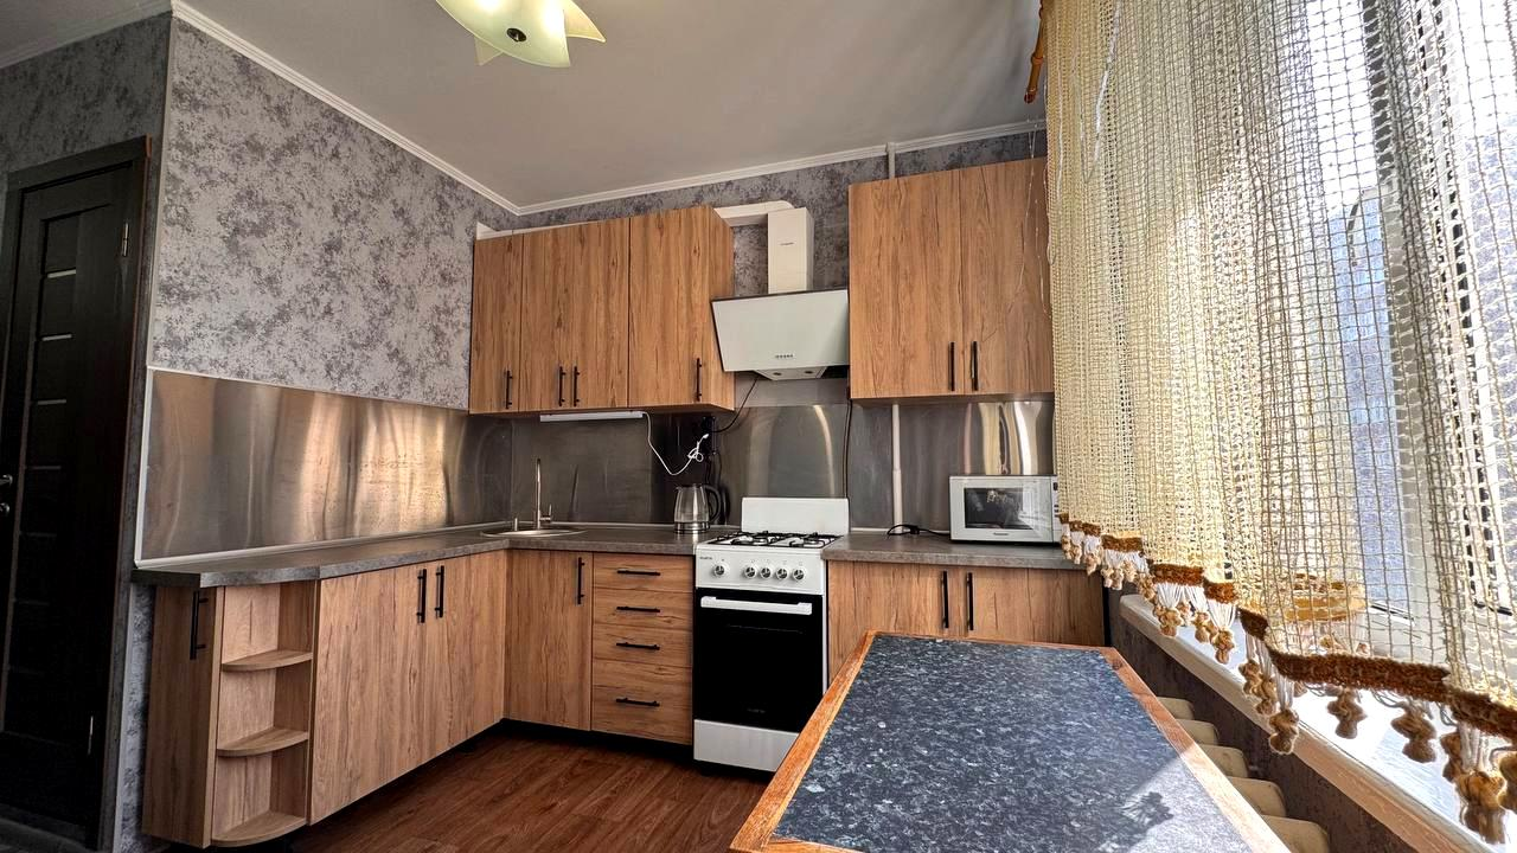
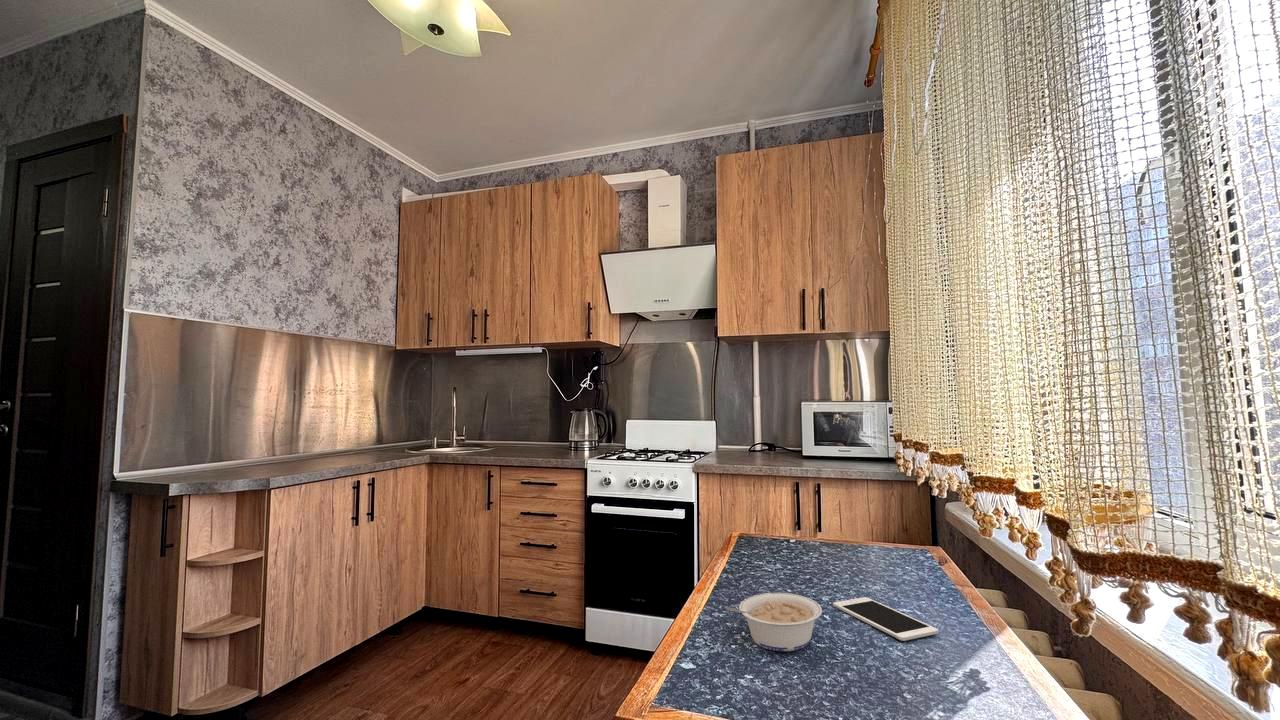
+ legume (778, 620)
+ cell phone (882, 617)
